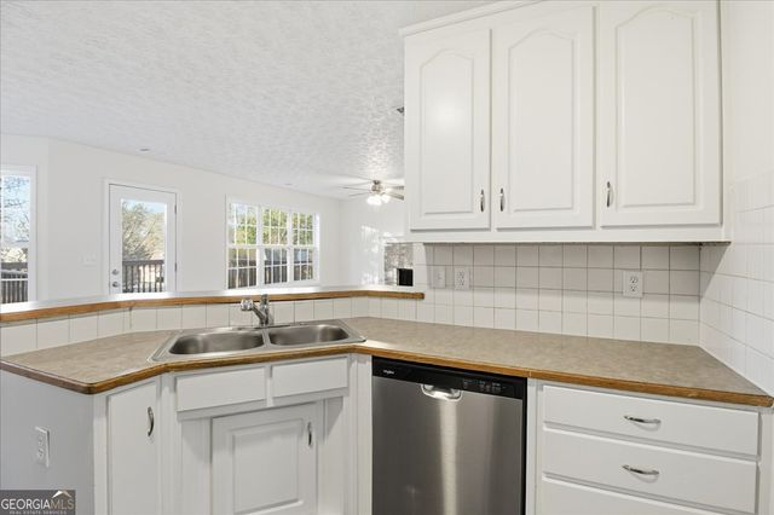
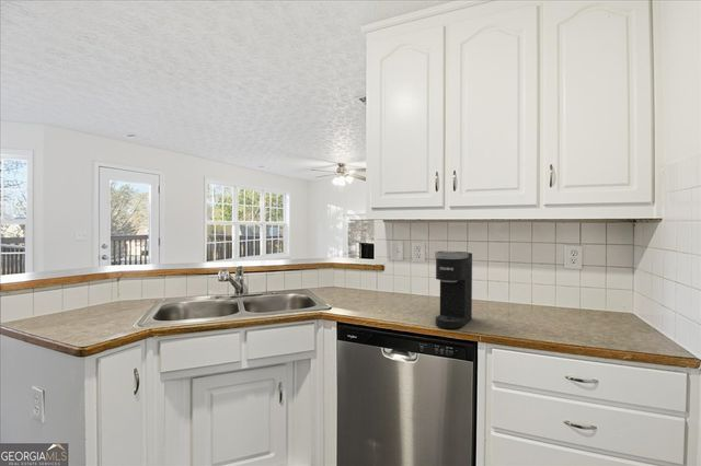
+ coffee maker (453, 286)
